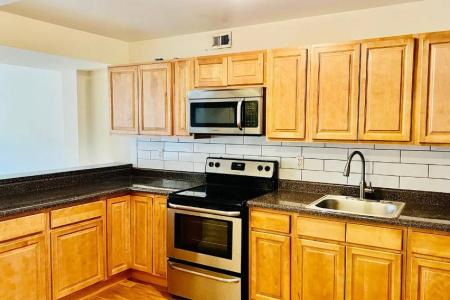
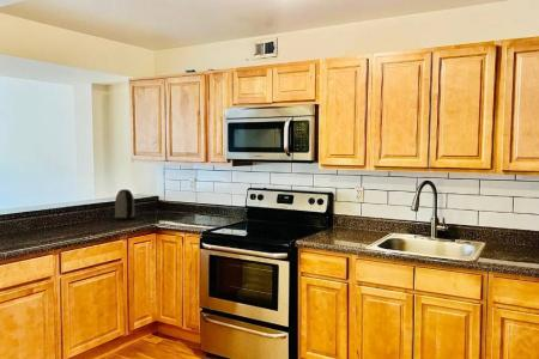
+ kettle (126, 203)
